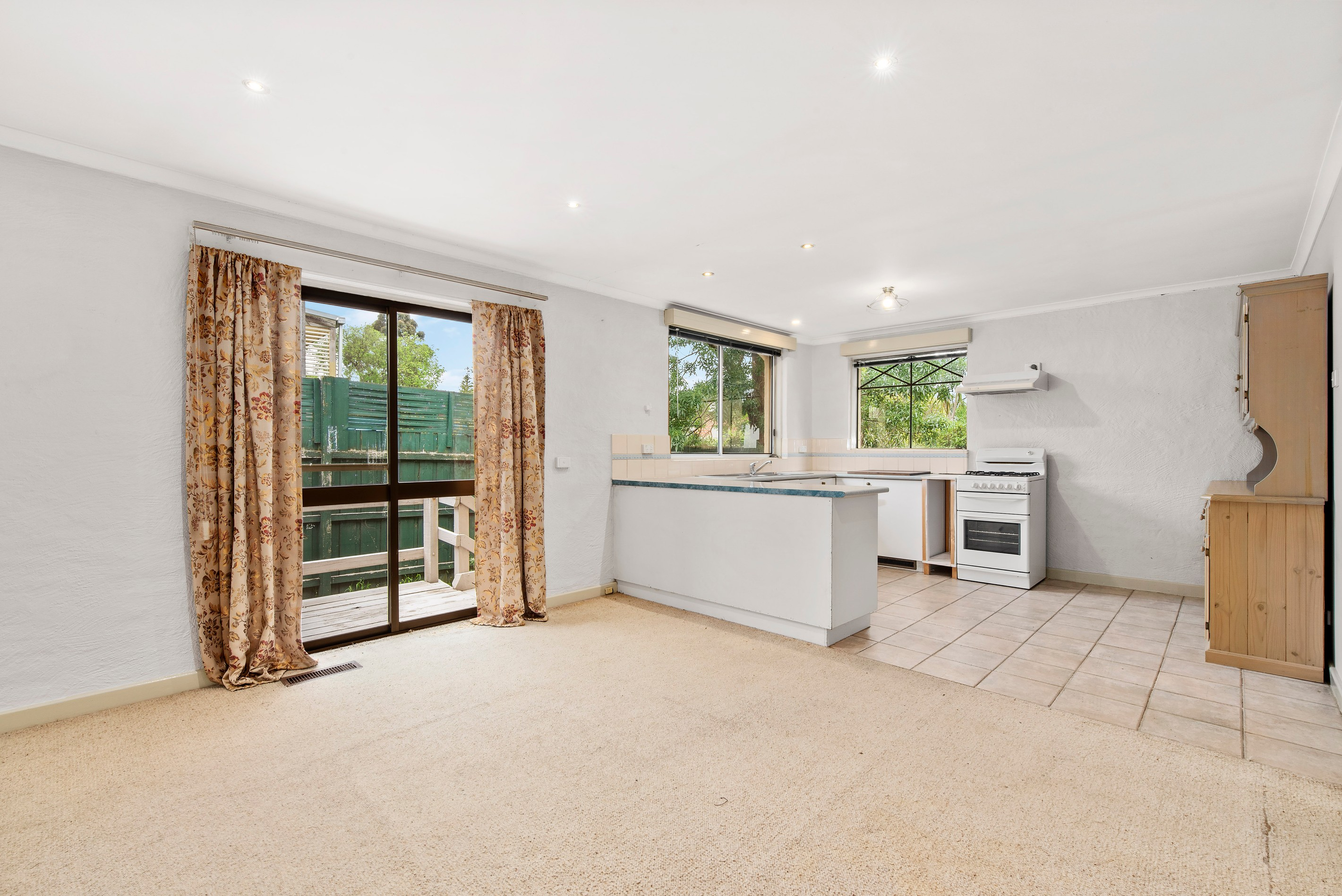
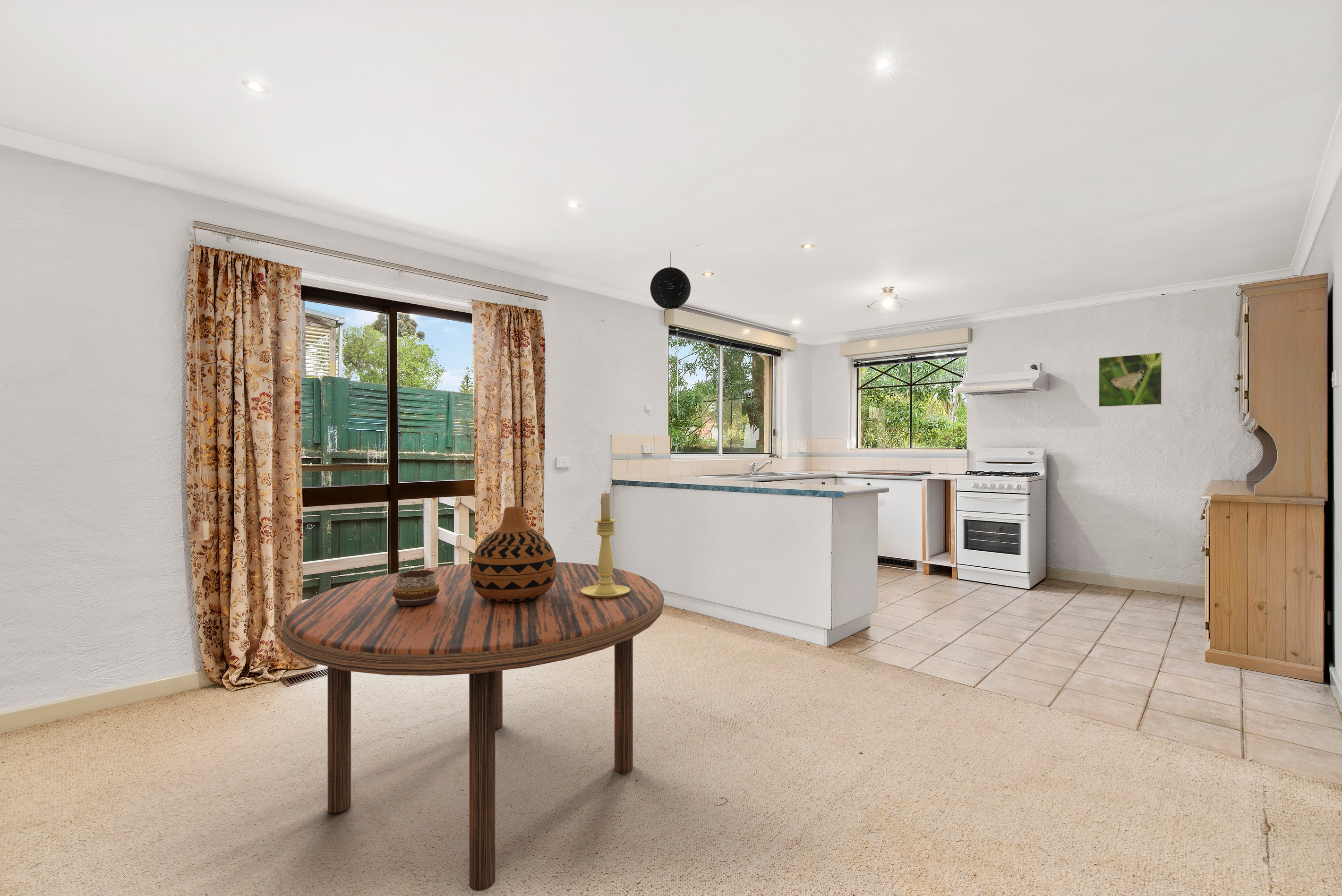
+ candle holder (606, 541)
+ decorative bowl (416, 588)
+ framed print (1129, 380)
+ vase (514, 551)
+ pendant light (670, 279)
+ dining table (489, 690)
